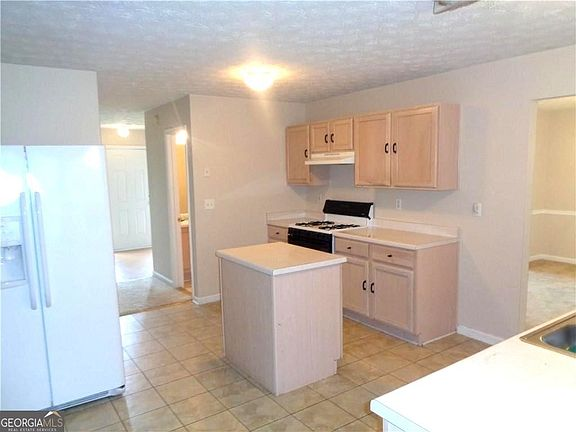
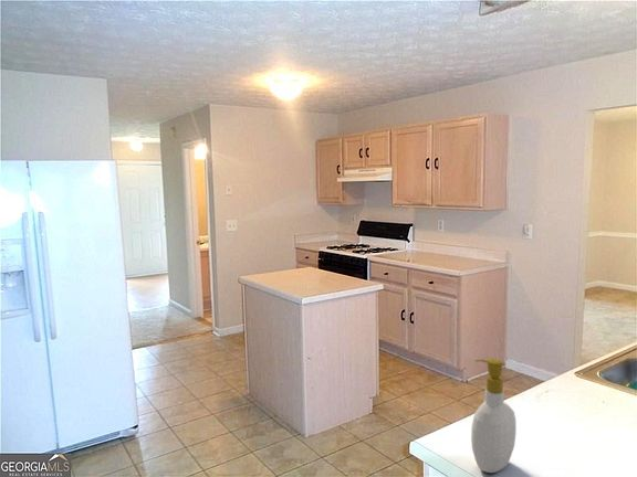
+ soap bottle (492, 412)
